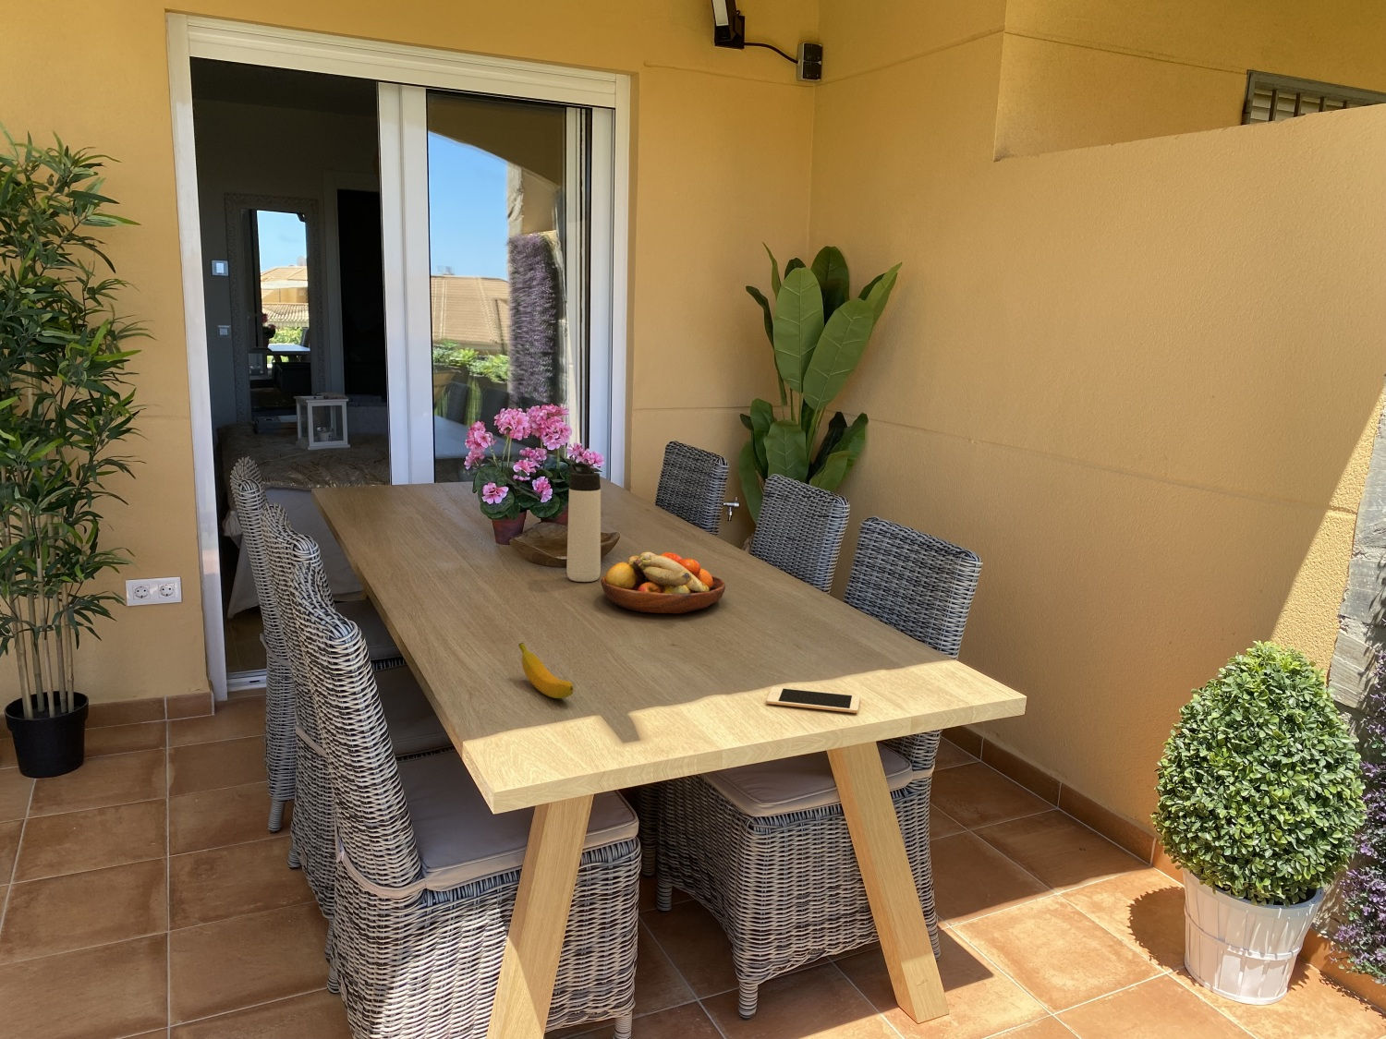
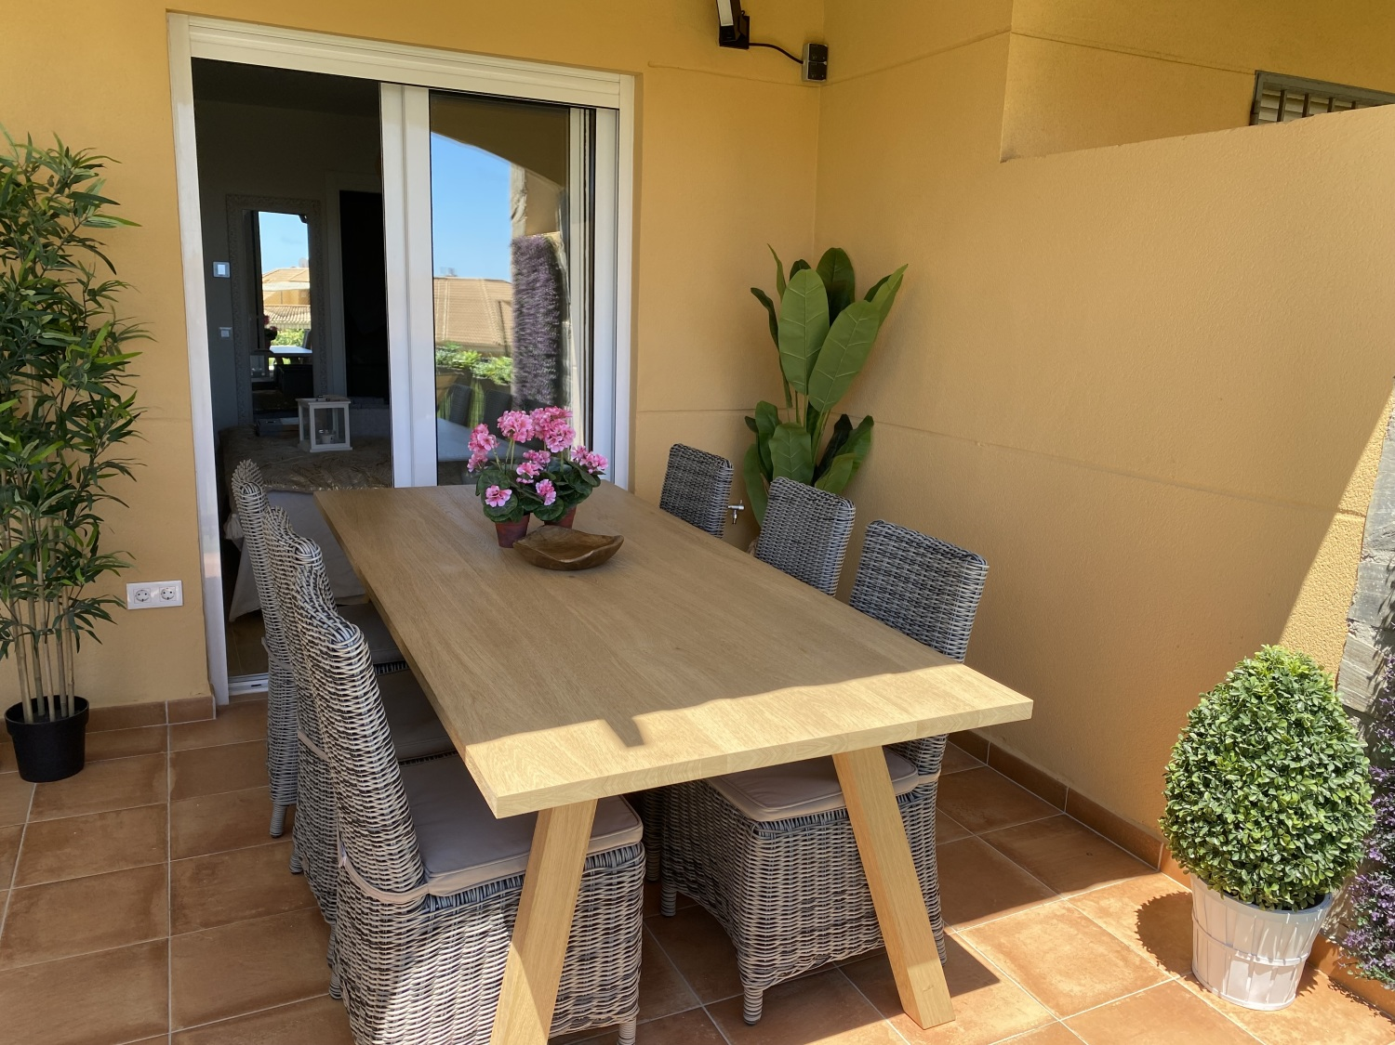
- cell phone (813, 700)
- thermos bottle (582, 522)
- banana (545, 673)
- fruit bowl (665, 575)
